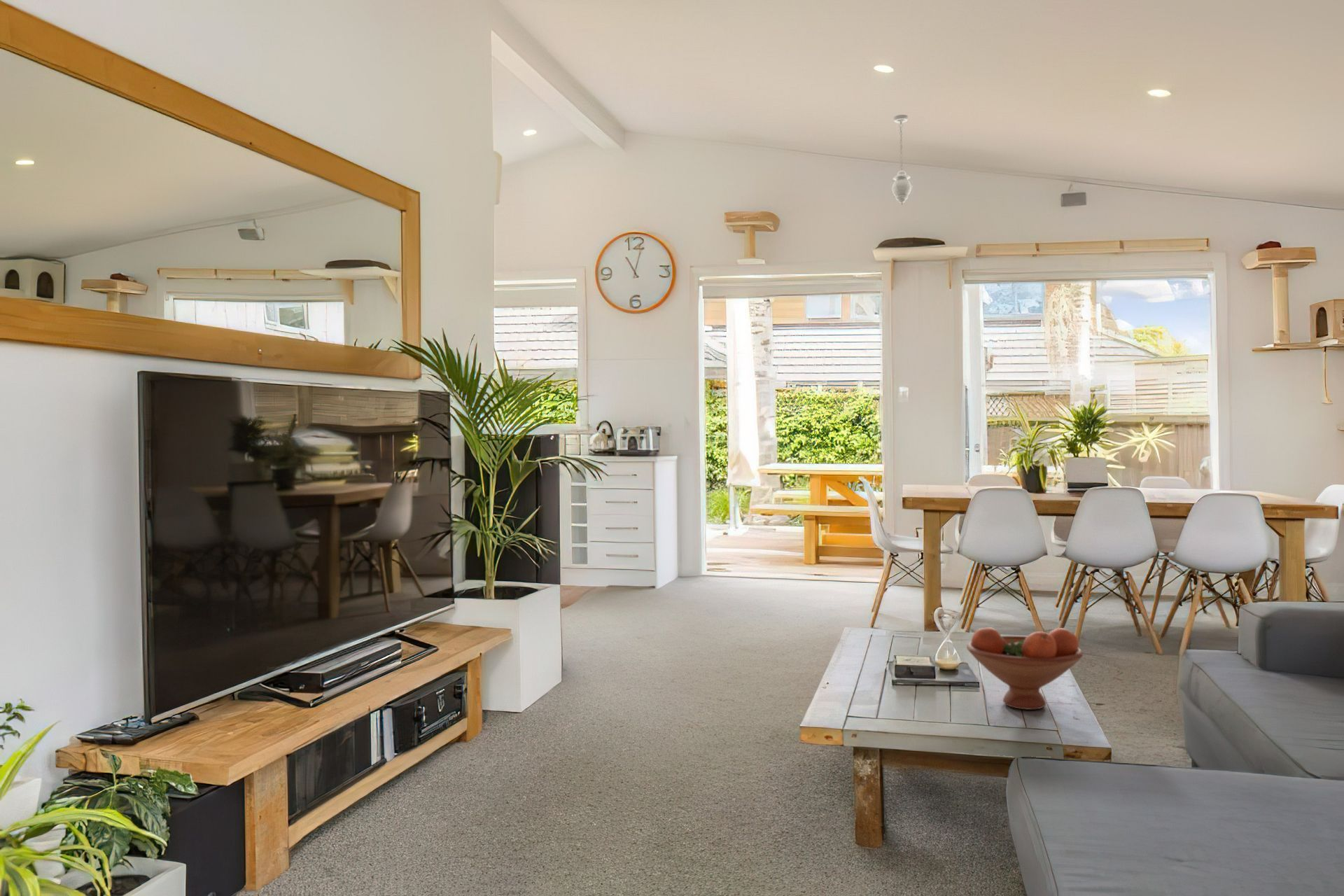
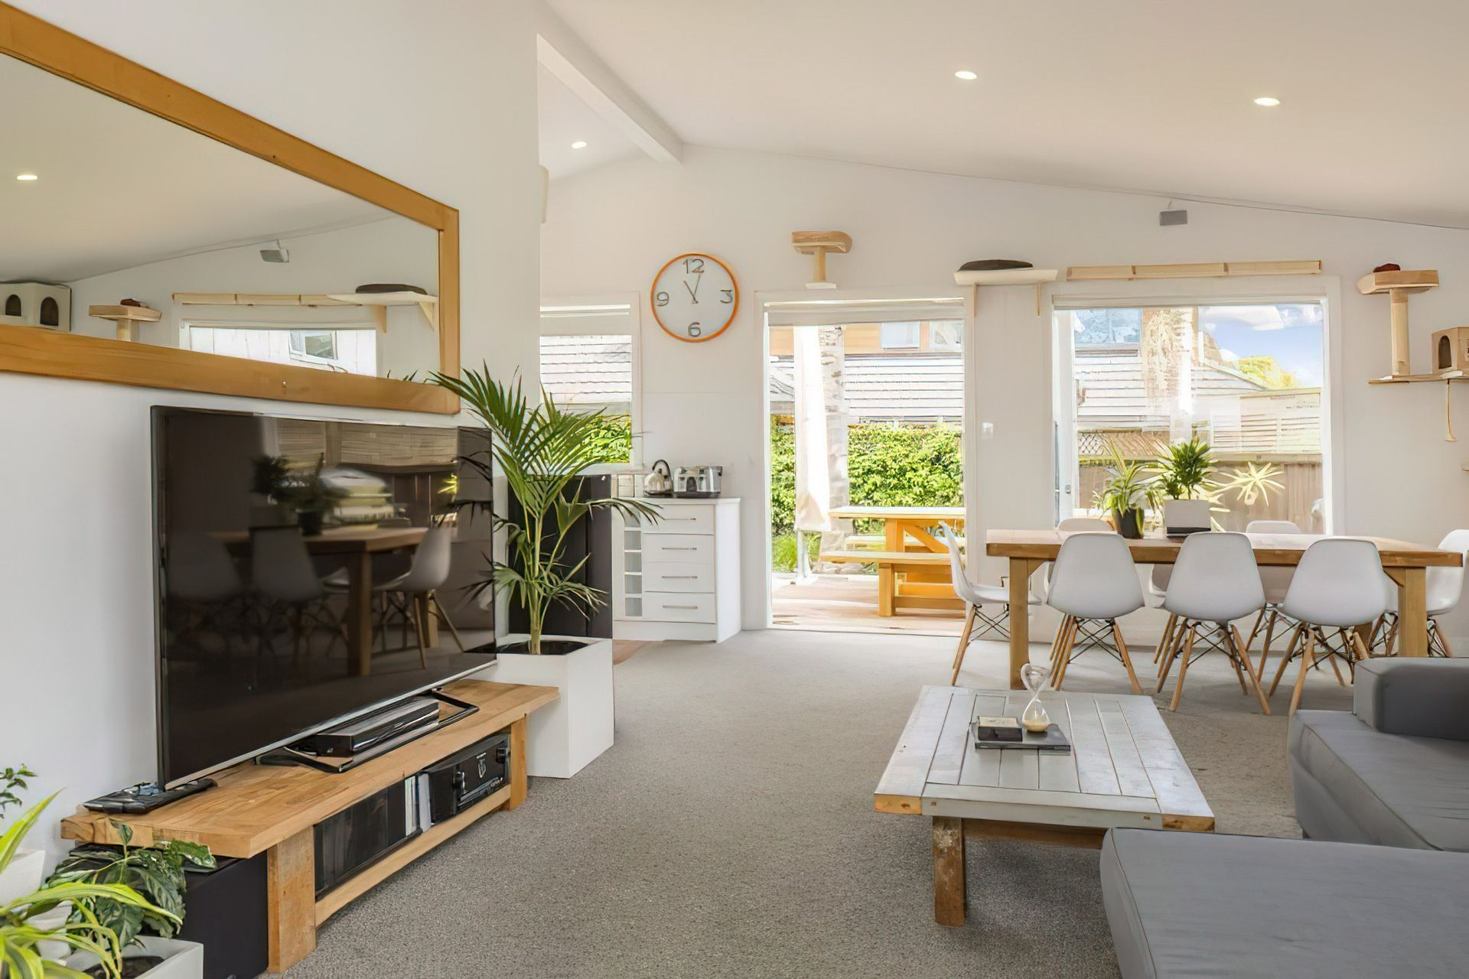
- fruit bowl (1023, 664)
- pendant light (901, 161)
